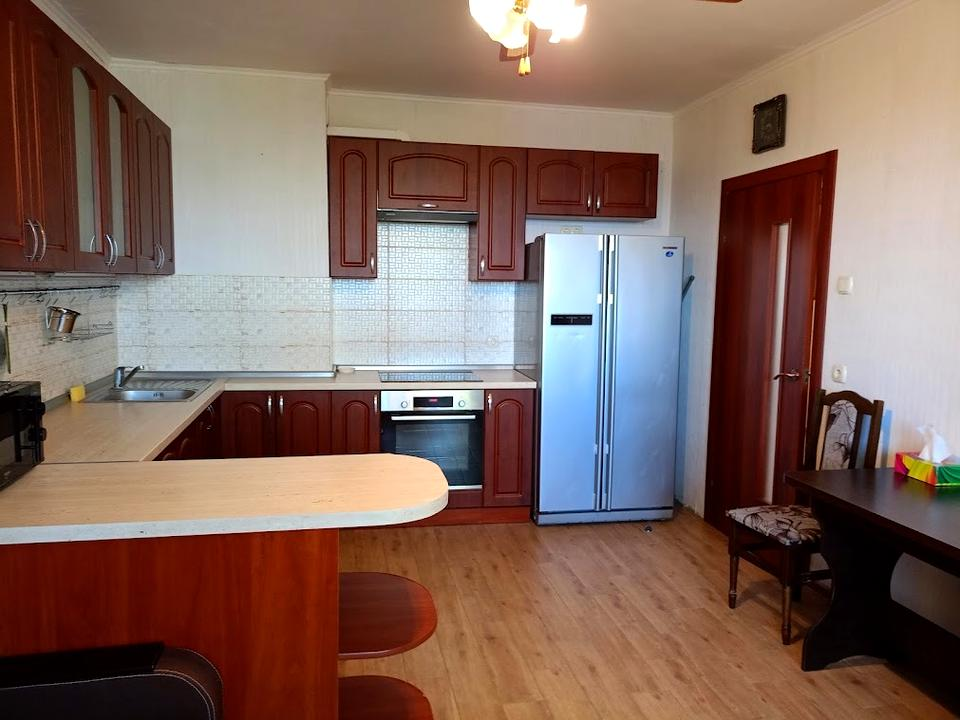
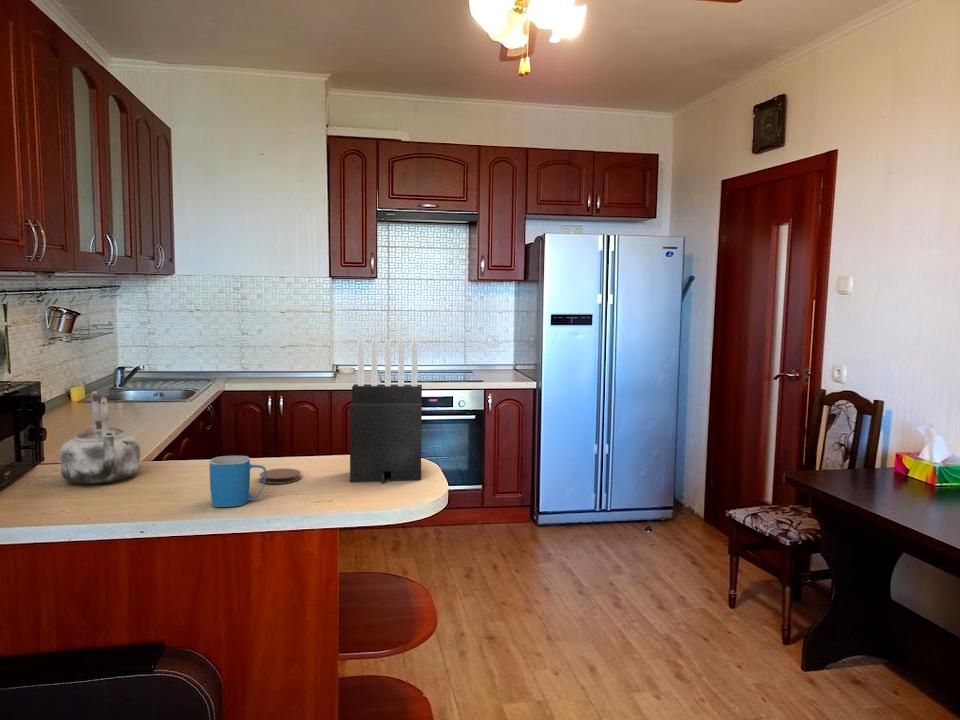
+ coaster (280, 475)
+ mug (238, 480)
+ knife block (386, 410)
+ kettle (102, 437)
